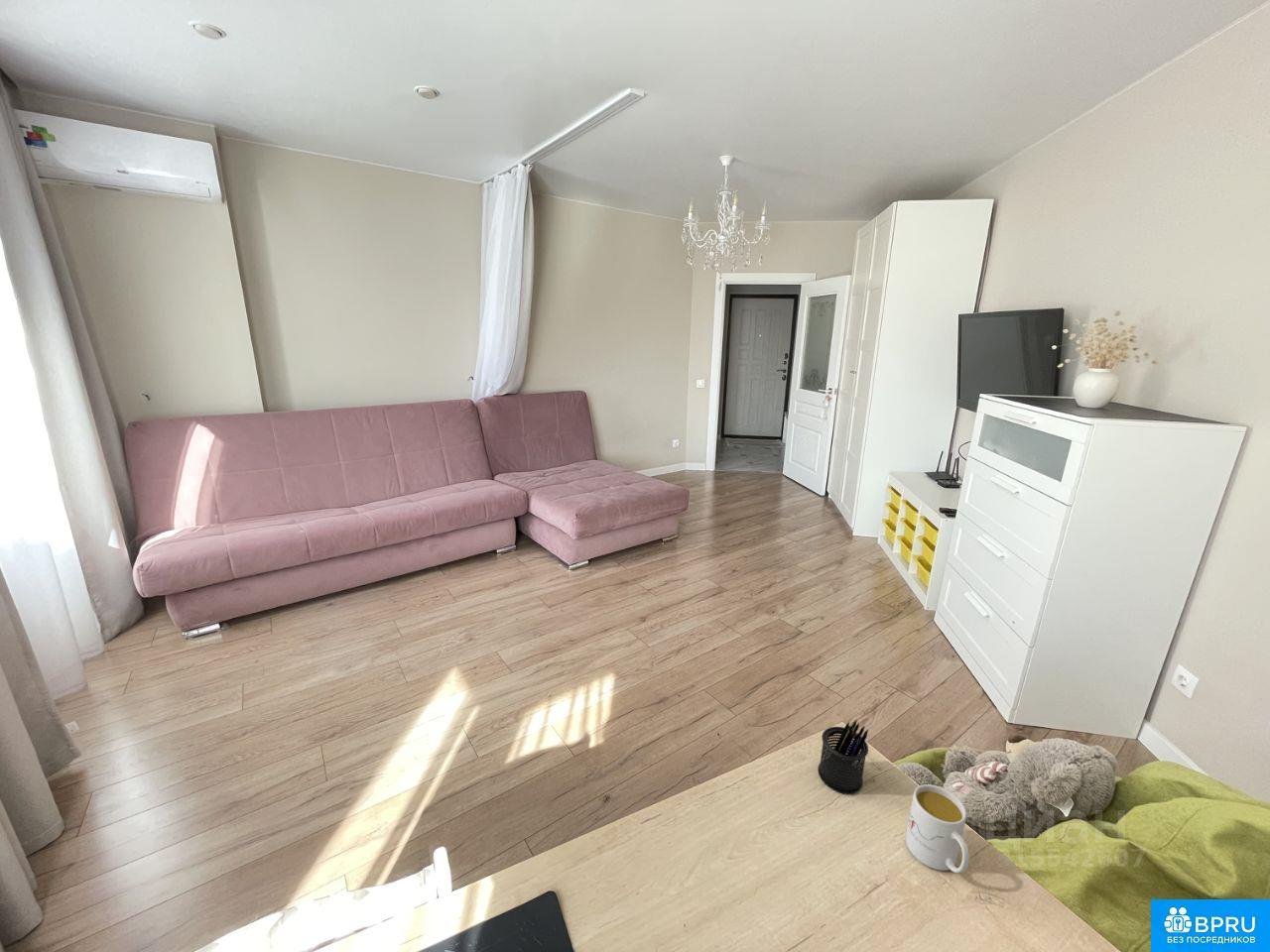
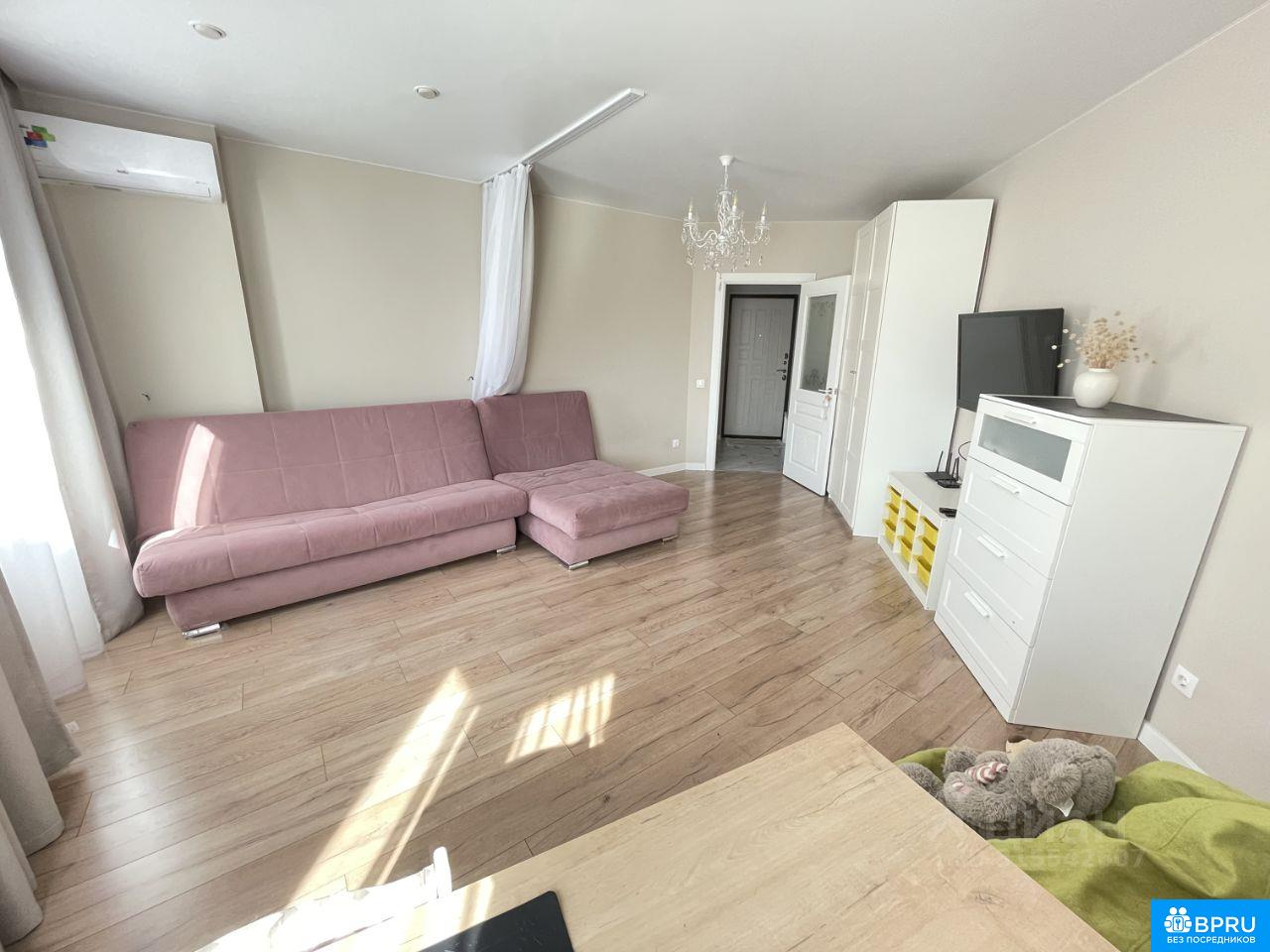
- mug (941, 834)
- pen holder (843, 751)
